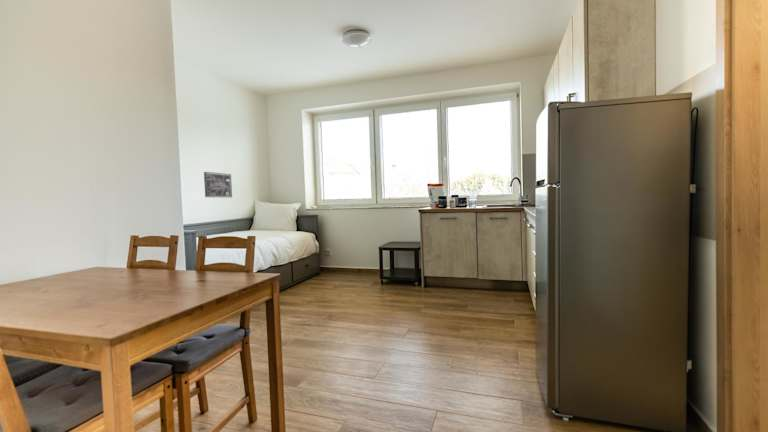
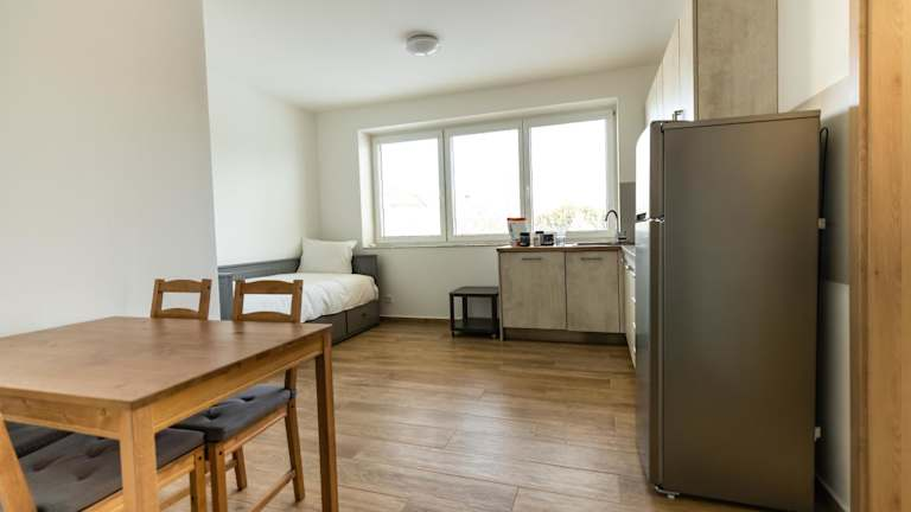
- wall art (218, 185)
